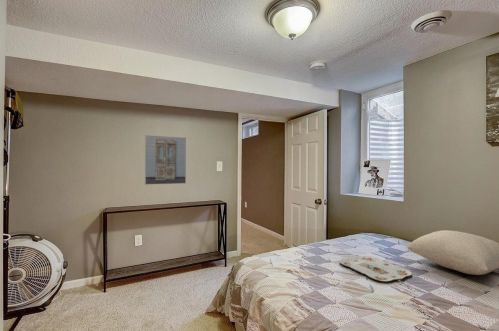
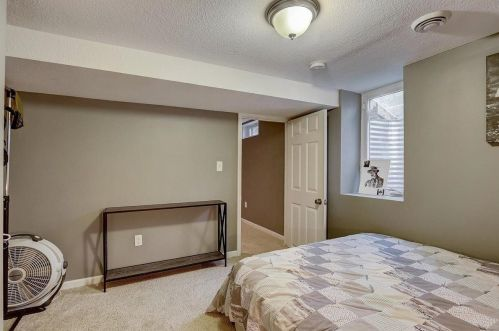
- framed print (166, 160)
- serving tray (373, 267)
- pillow (460, 250)
